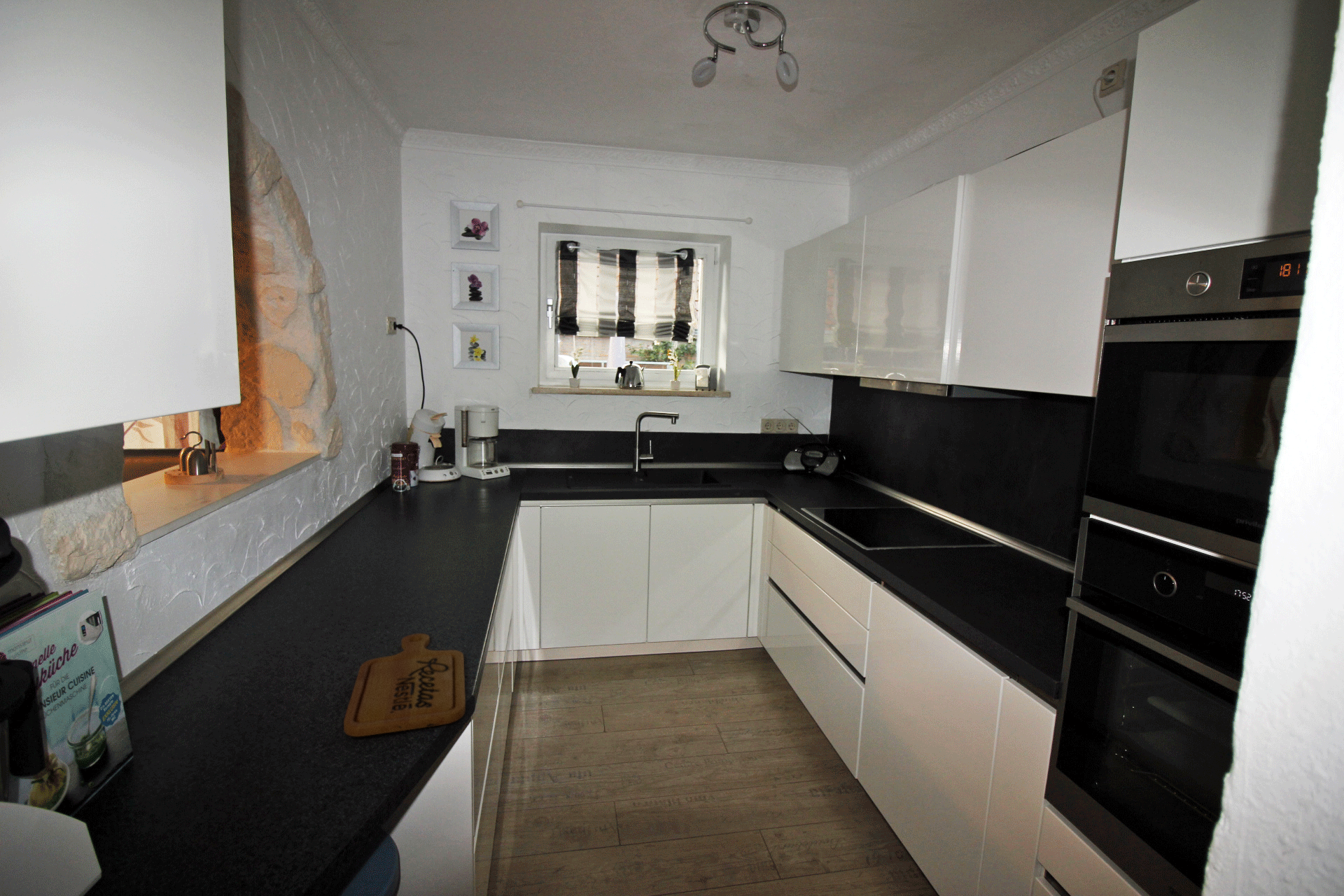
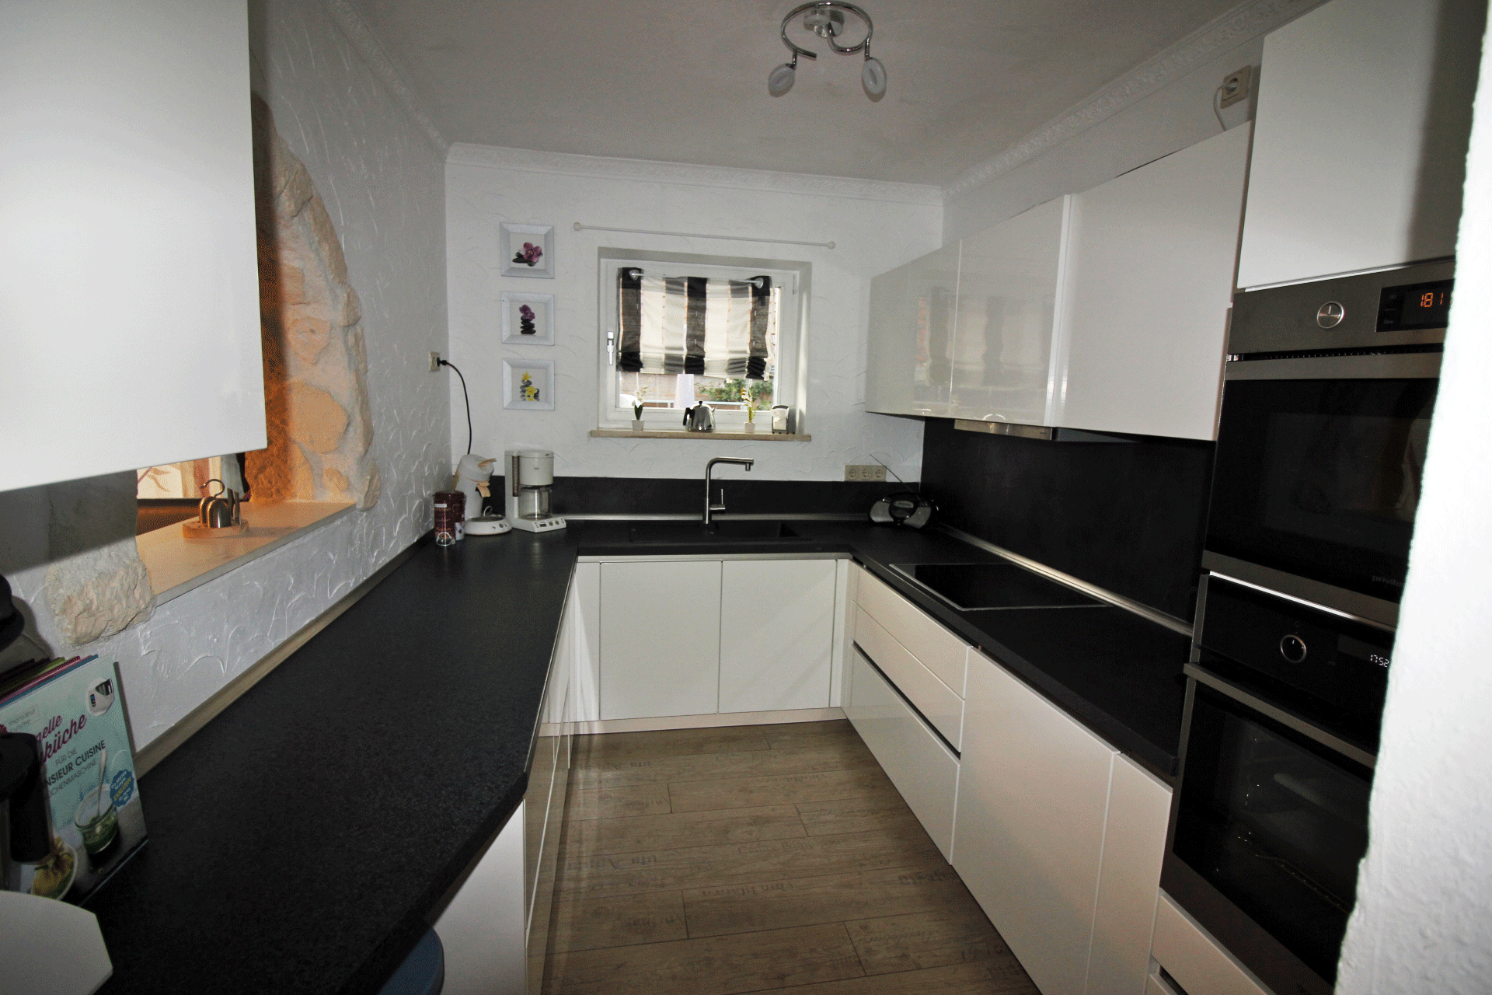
- cutting board (412, 675)
